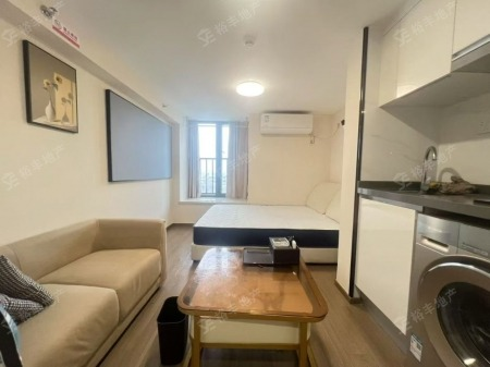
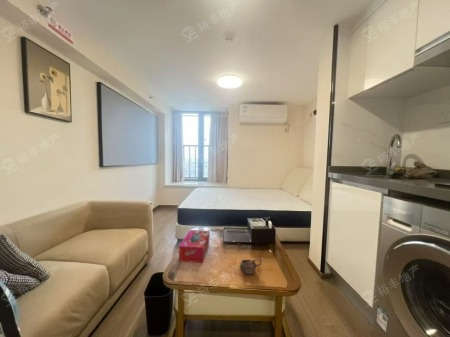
+ tissue box (195, 244)
+ cup (249, 264)
